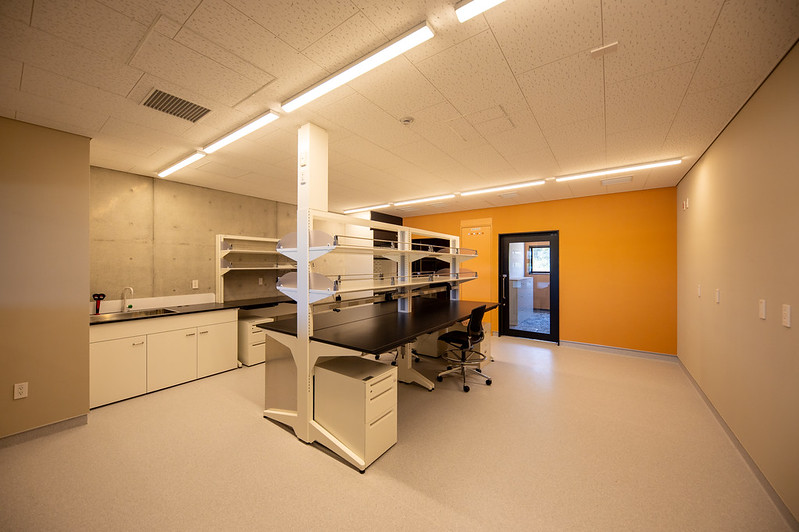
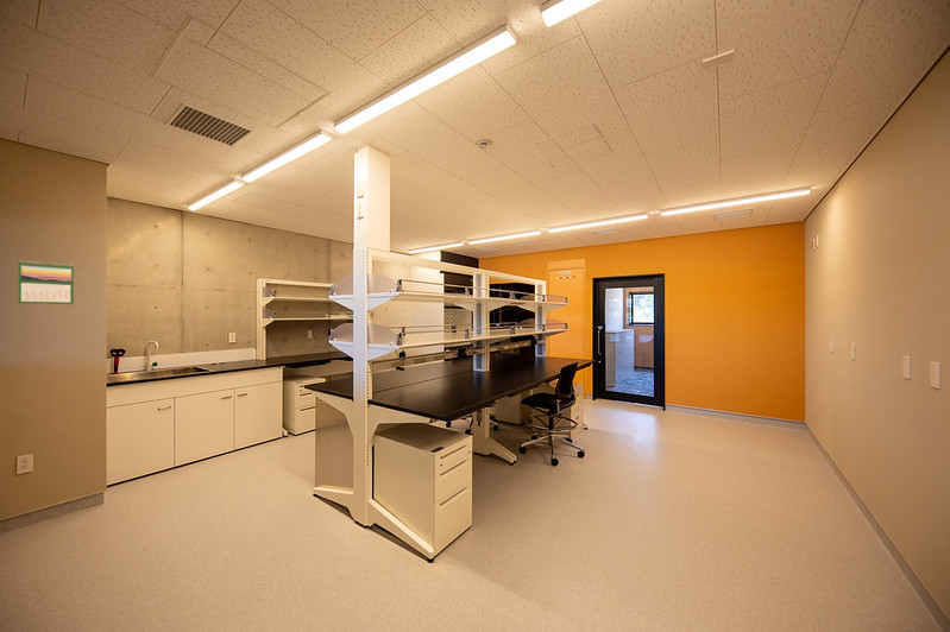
+ calendar (46, 283)
